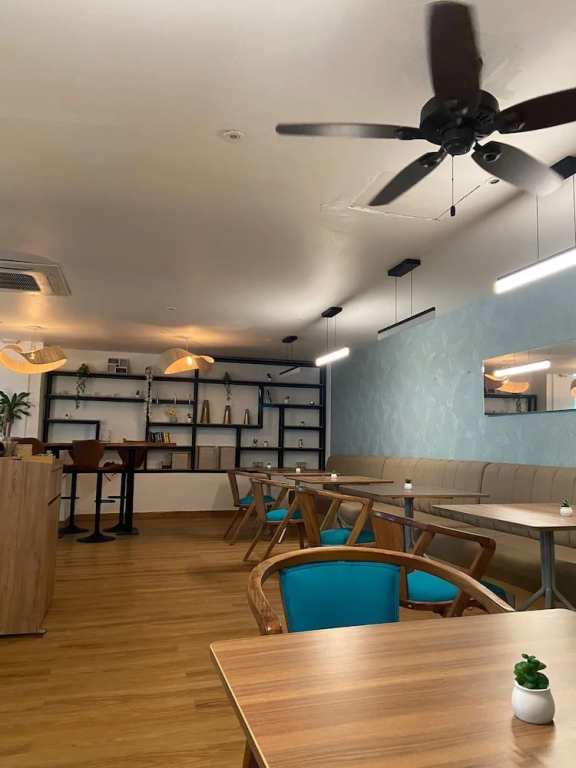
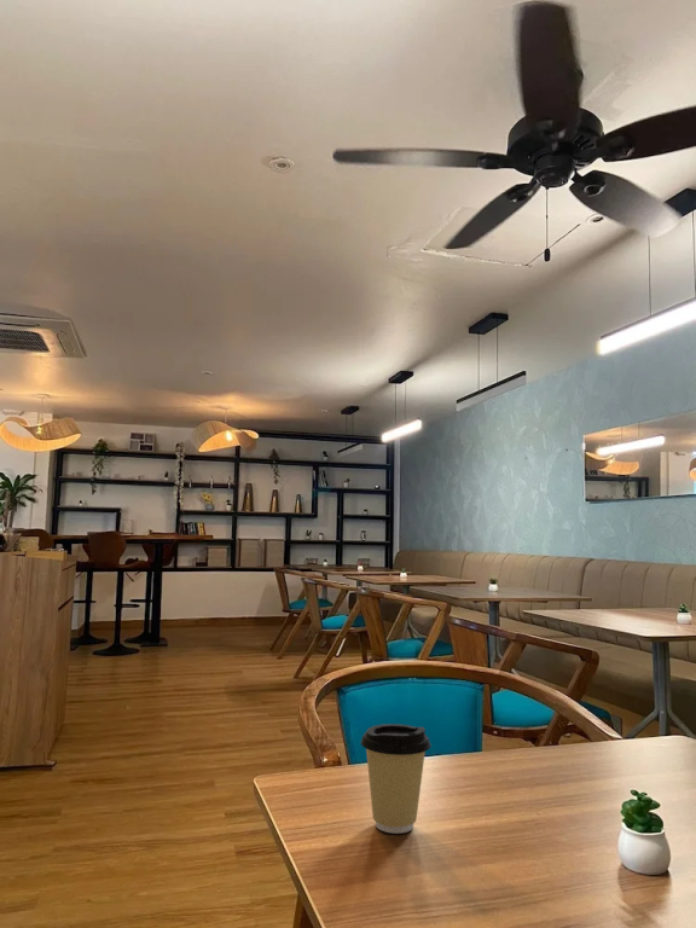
+ coffee cup (395, 776)
